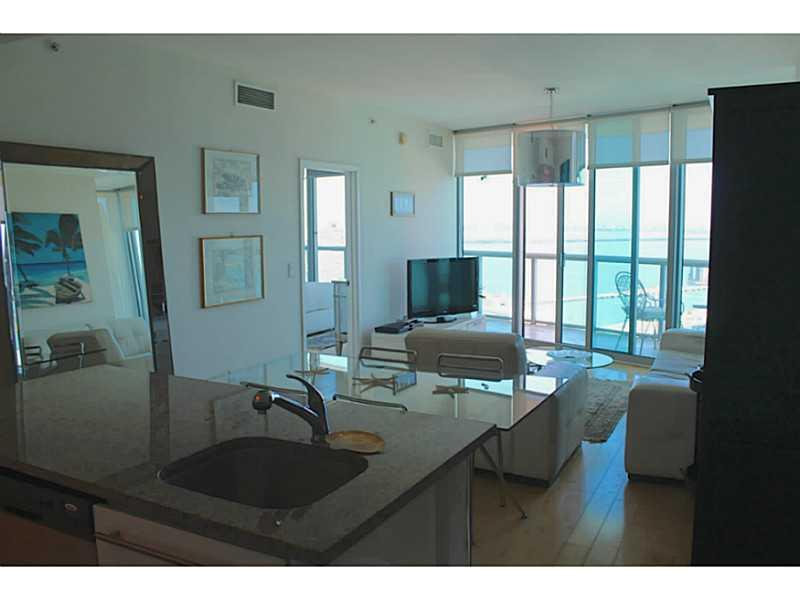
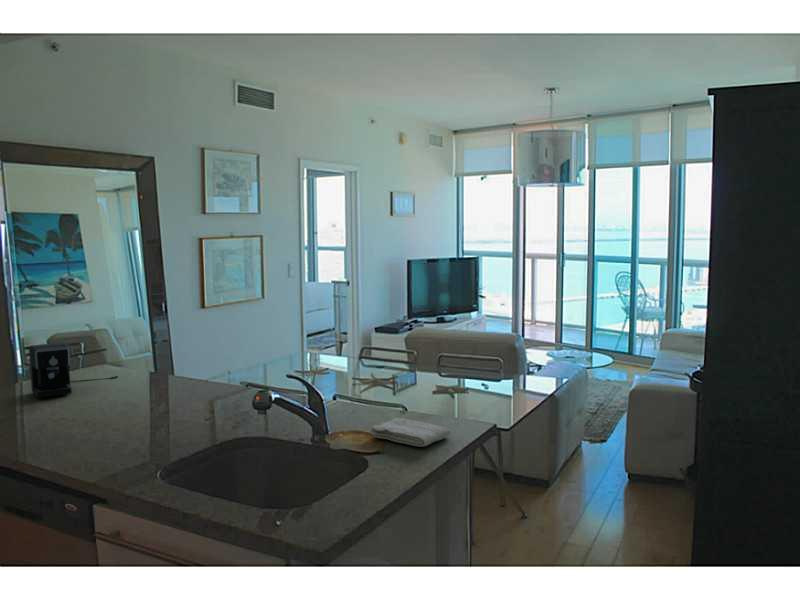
+ coffee maker (69, 366)
+ washcloth (409, 430)
